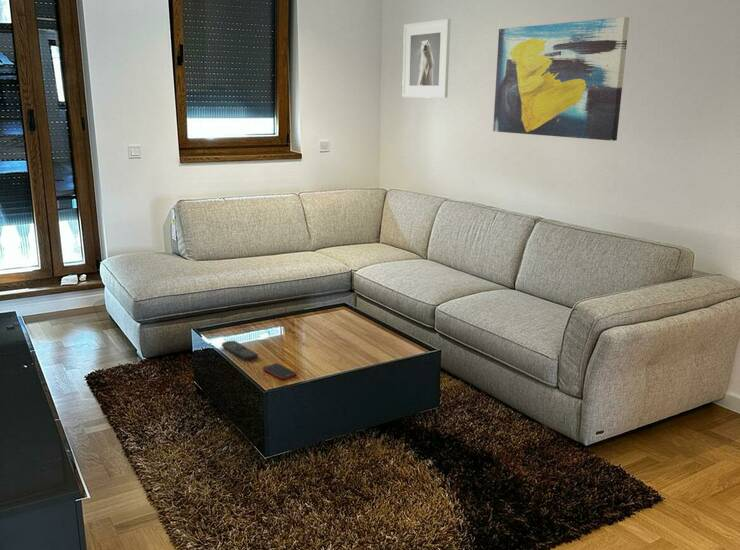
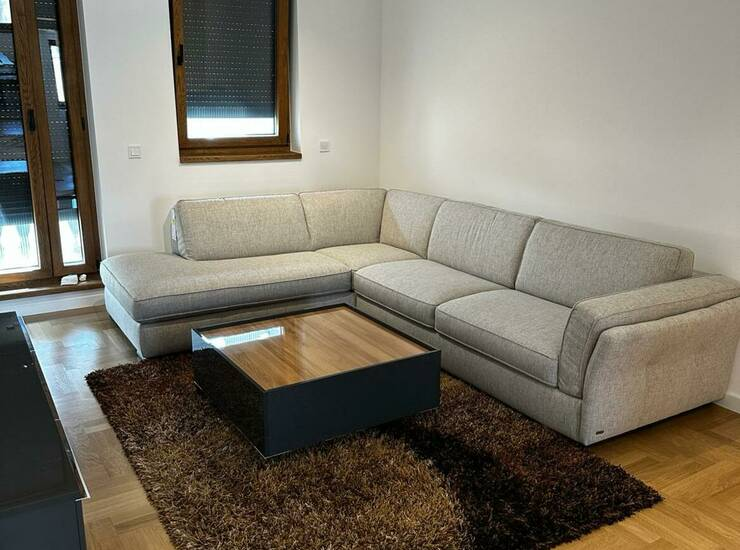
- wall art (553, 80)
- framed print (425, 60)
- cell phone (279, 371)
- remote control (239, 350)
